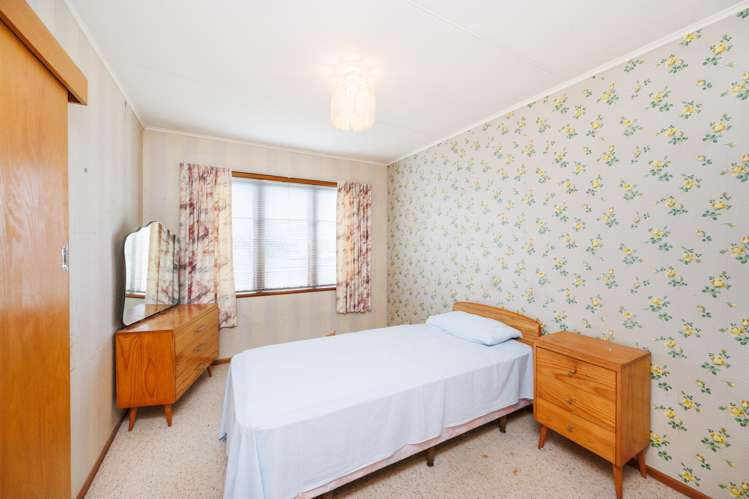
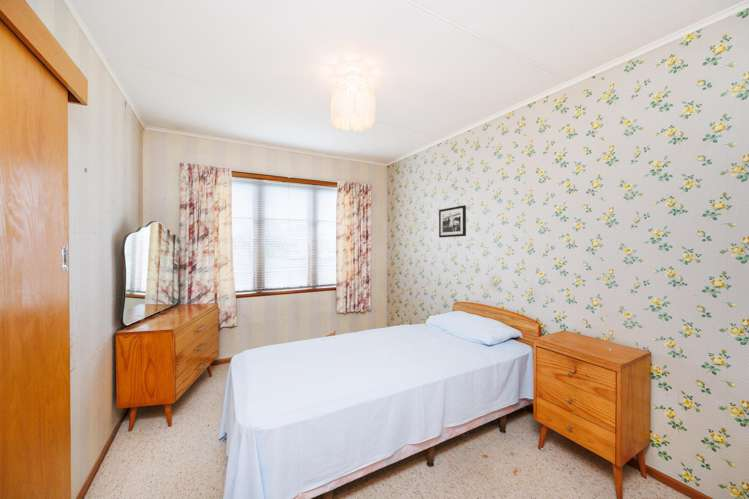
+ picture frame (451, 222)
